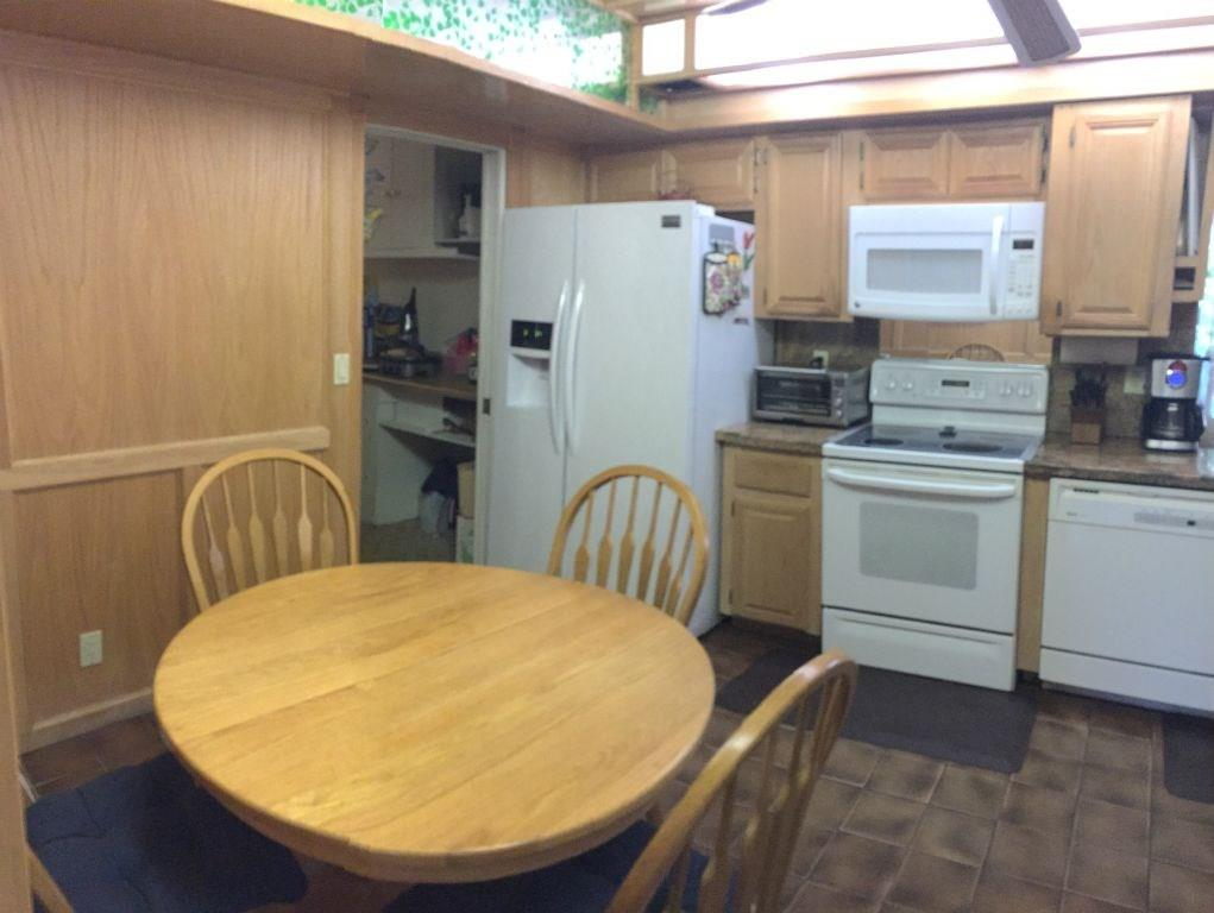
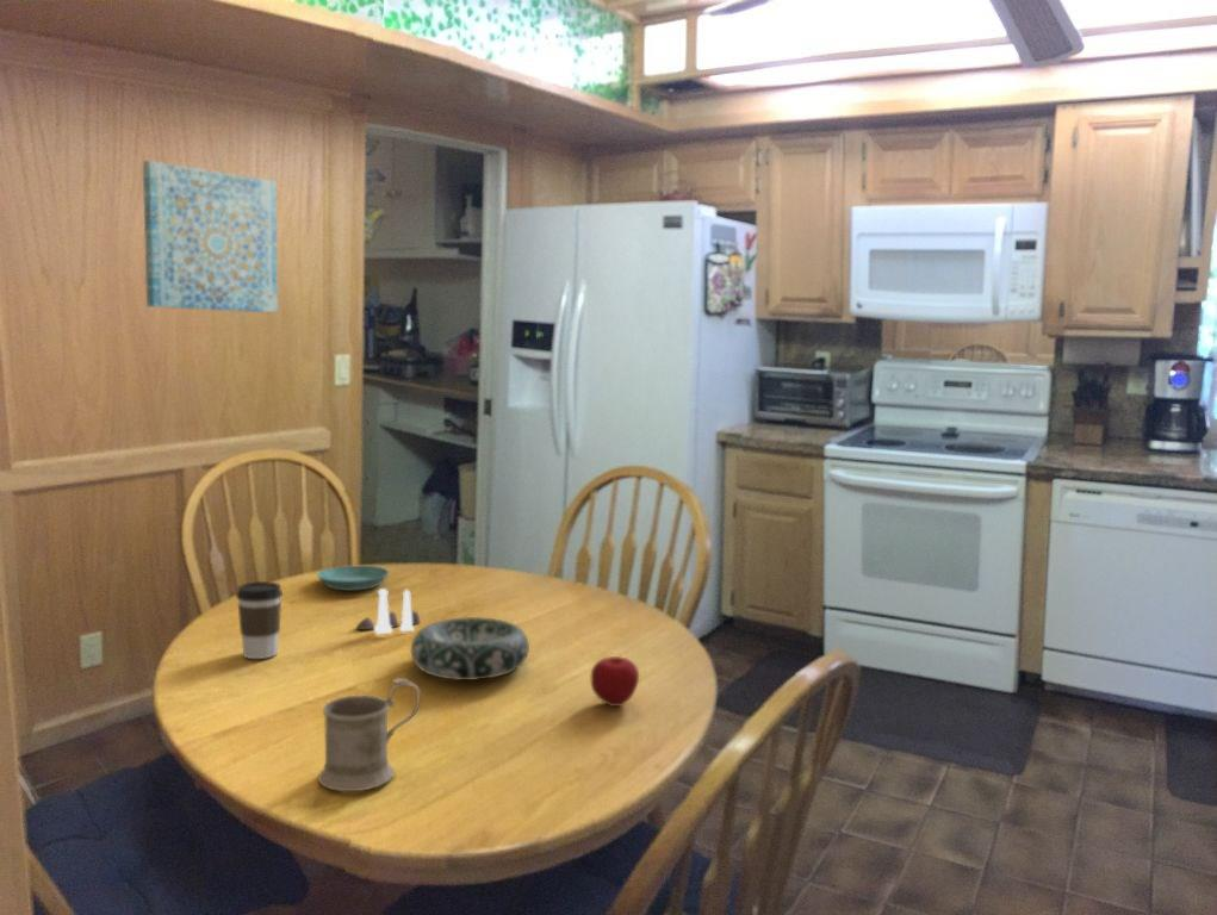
+ apple (614, 680)
+ mug (372, 728)
+ saucer (353, 578)
+ salt and pepper shaker set (387, 606)
+ coffee cup (260, 620)
+ decorative bowl (470, 648)
+ wall art (213, 241)
